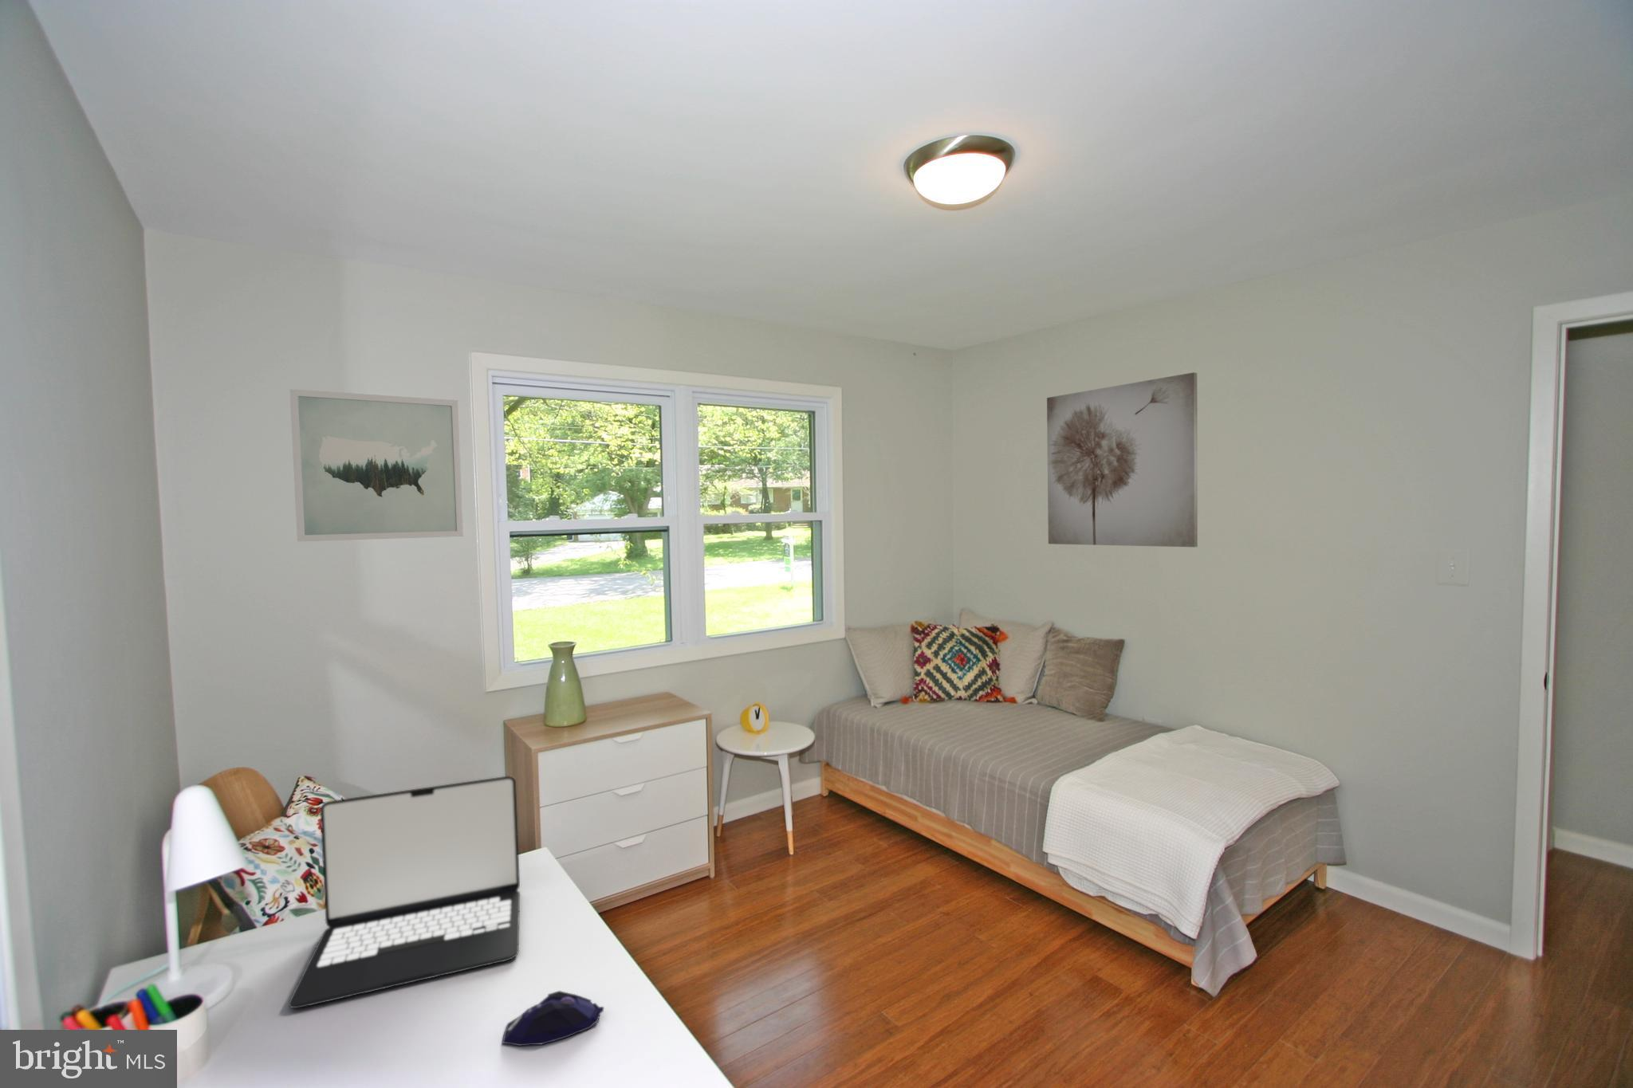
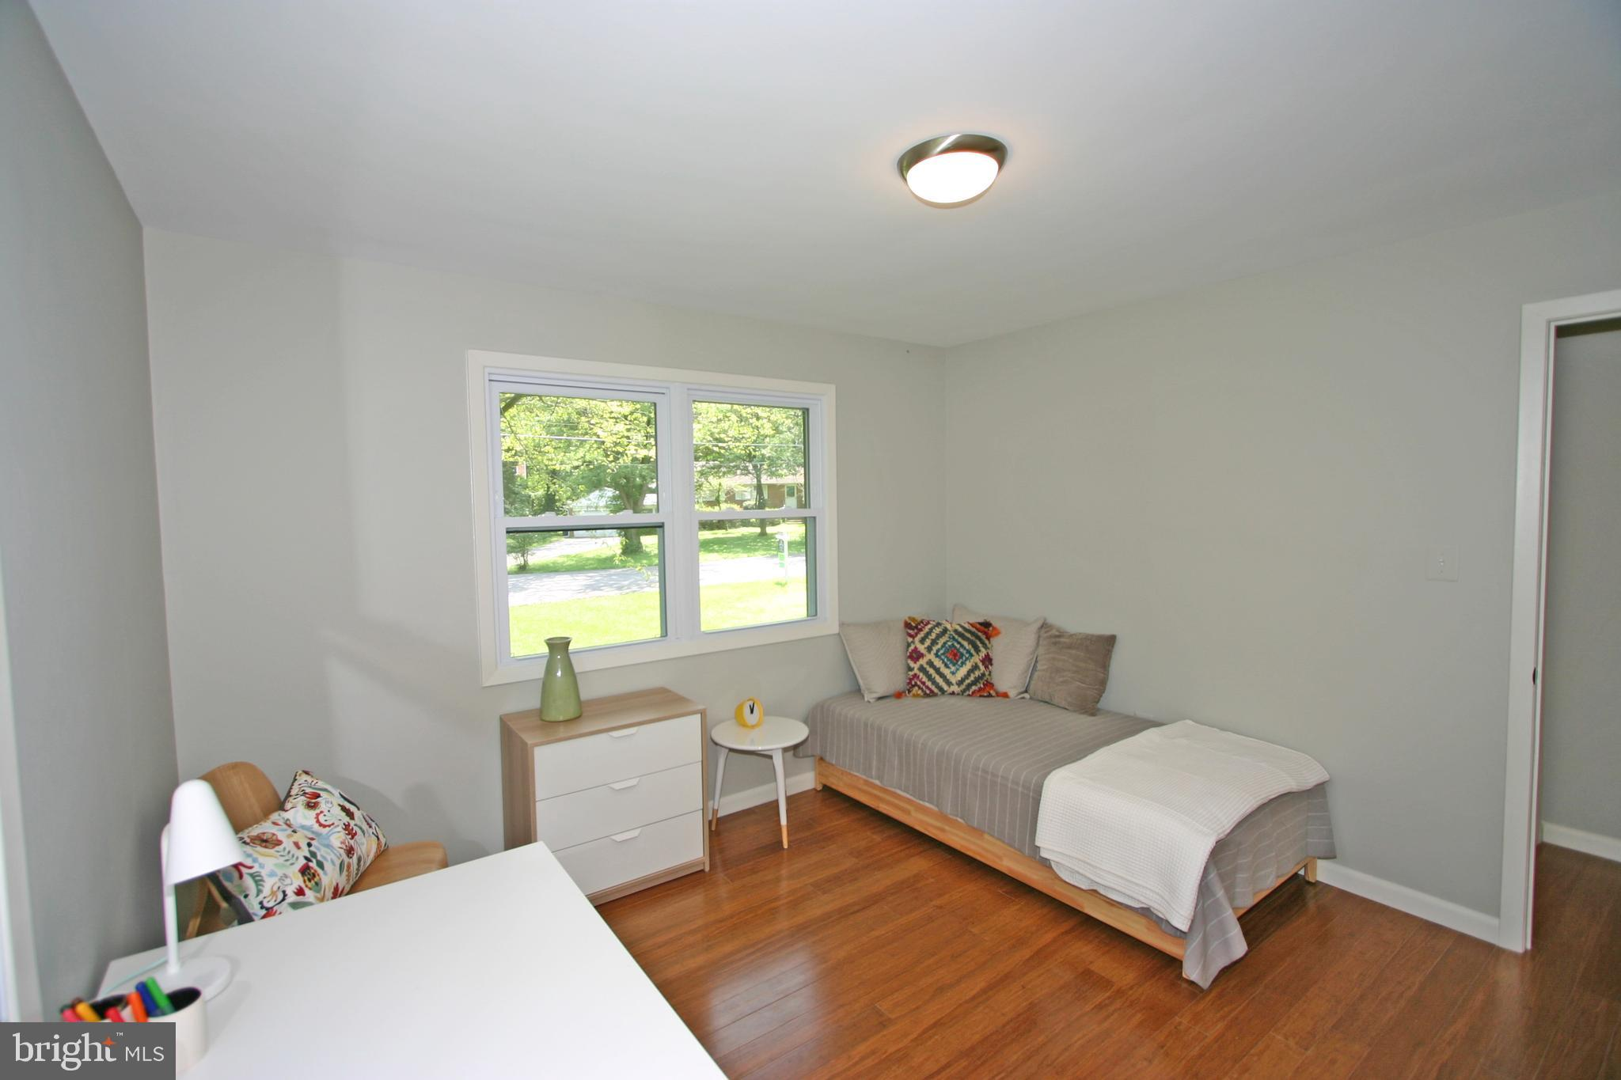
- wall art (1116, 465)
- computer mouse (554, 1009)
- laptop (415, 878)
- wall art (381, 467)
